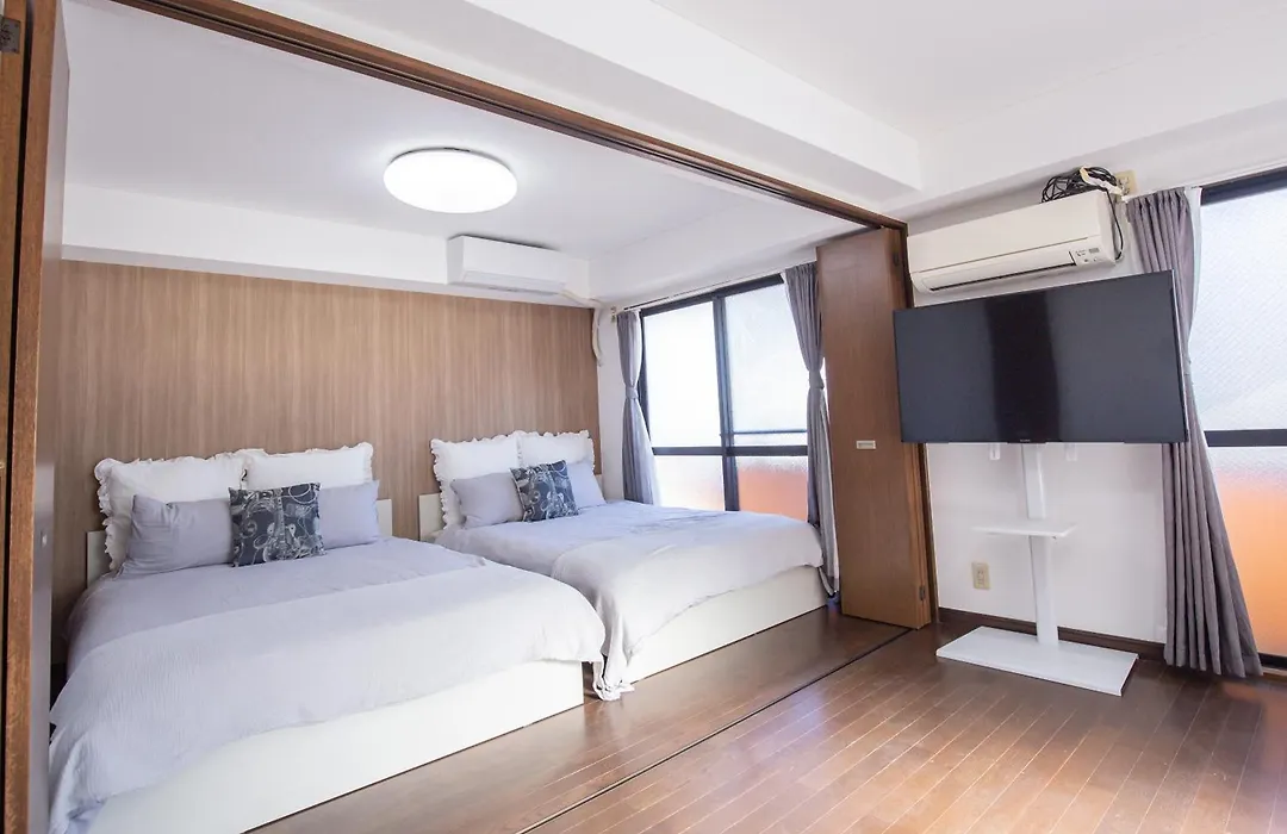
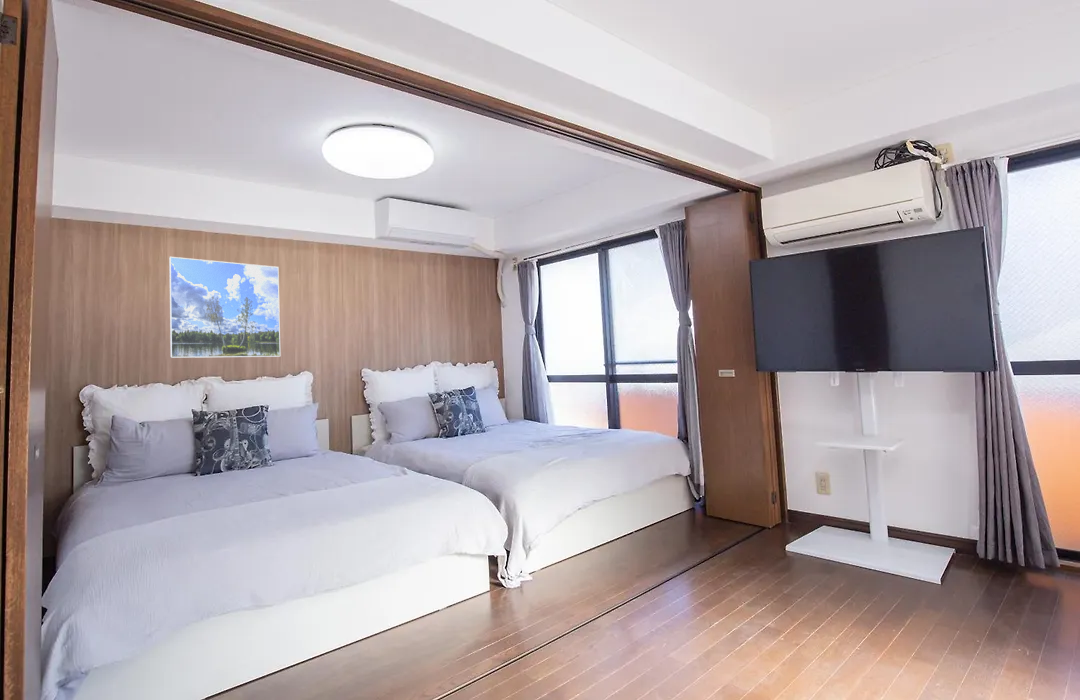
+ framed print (227, 309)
